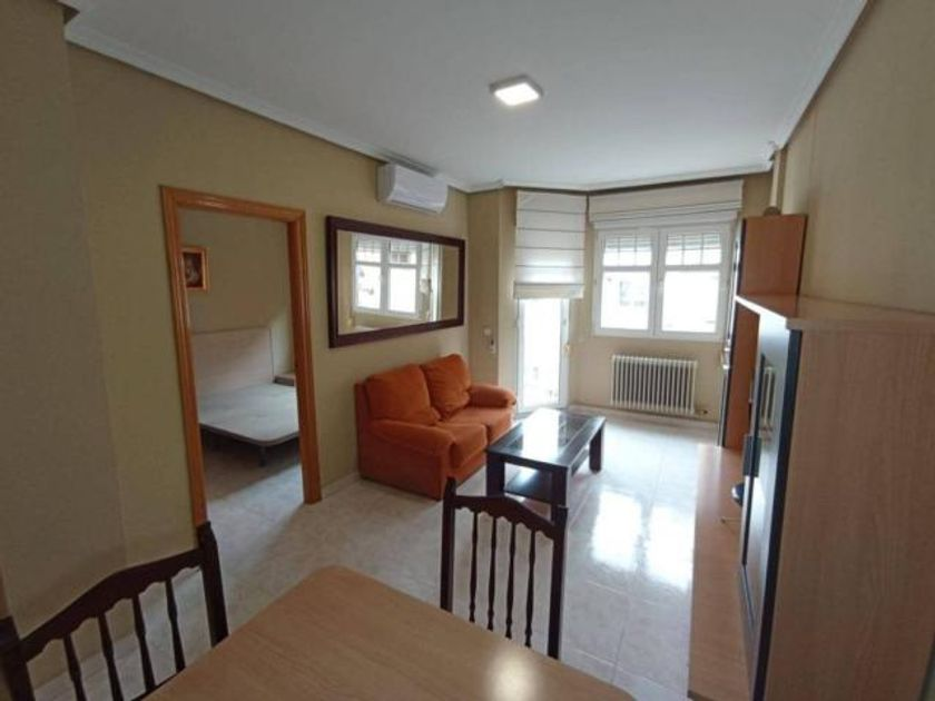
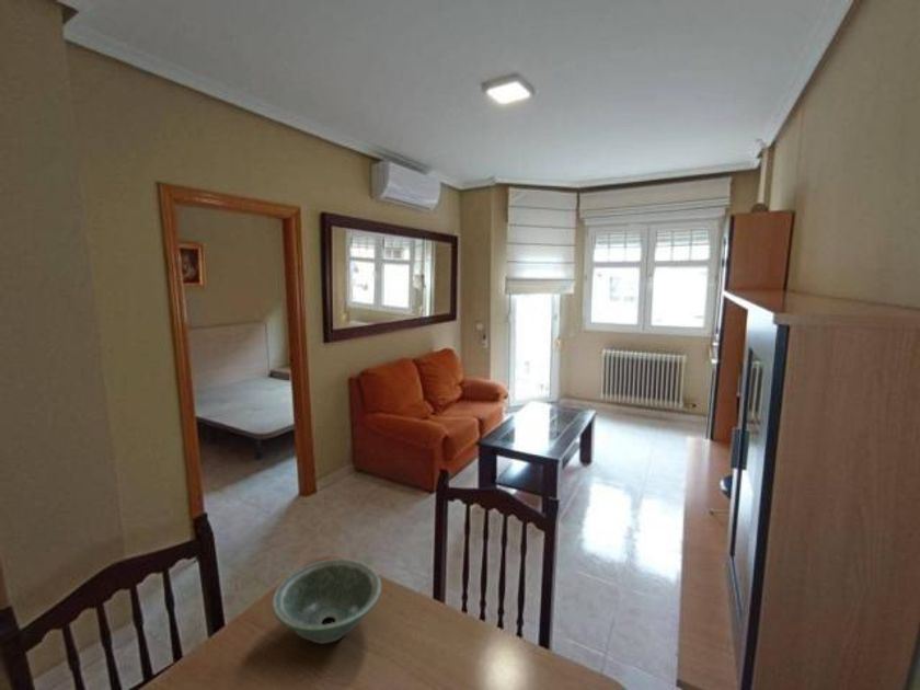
+ bowl (329, 607)
